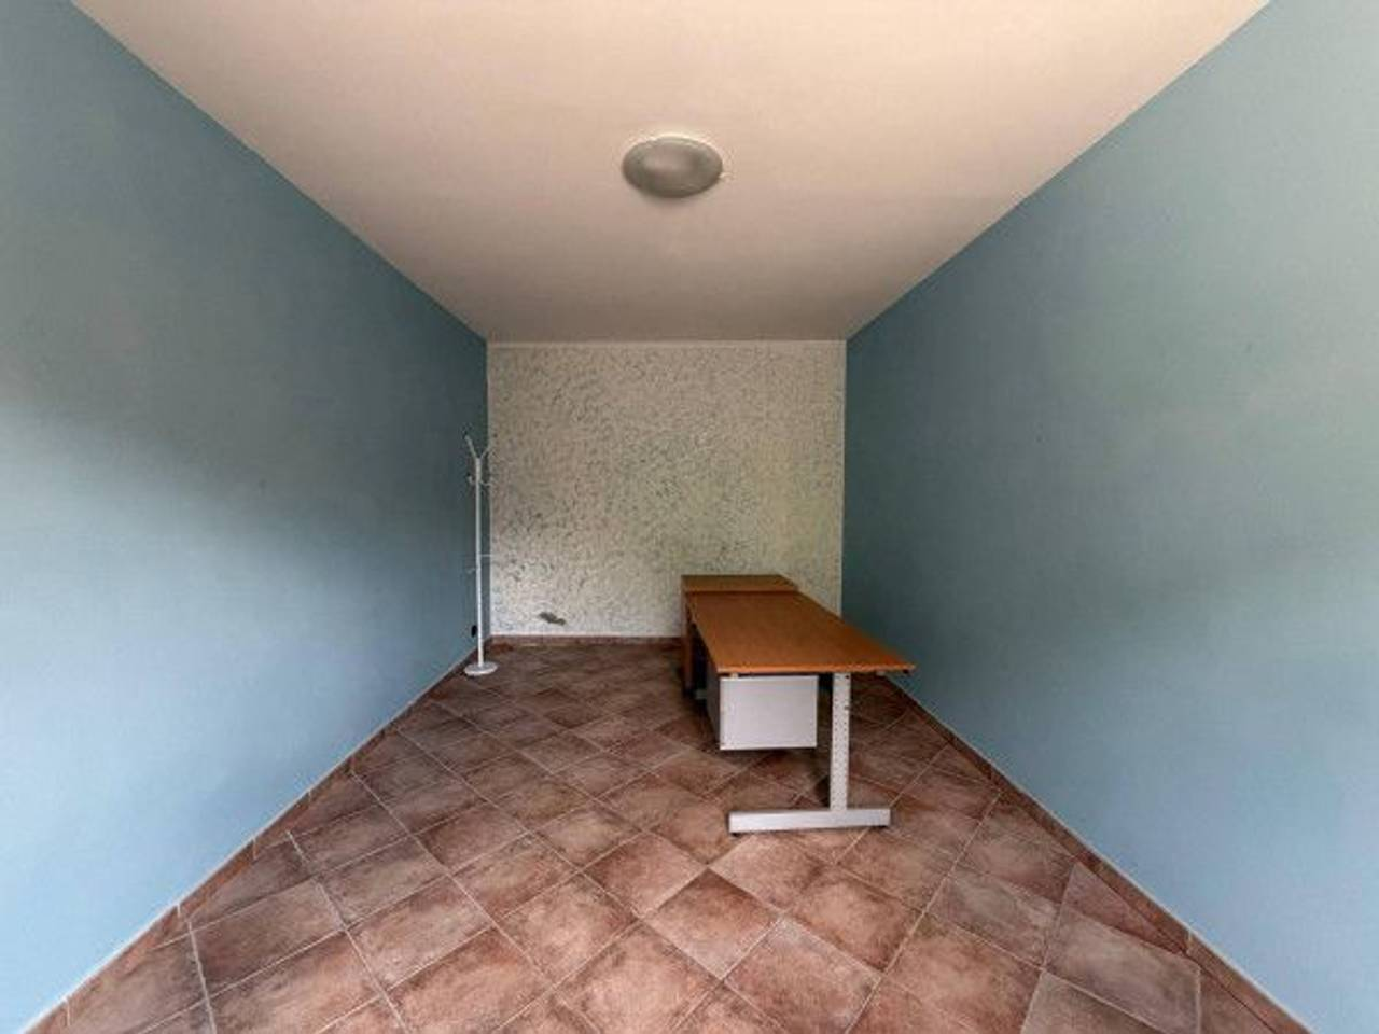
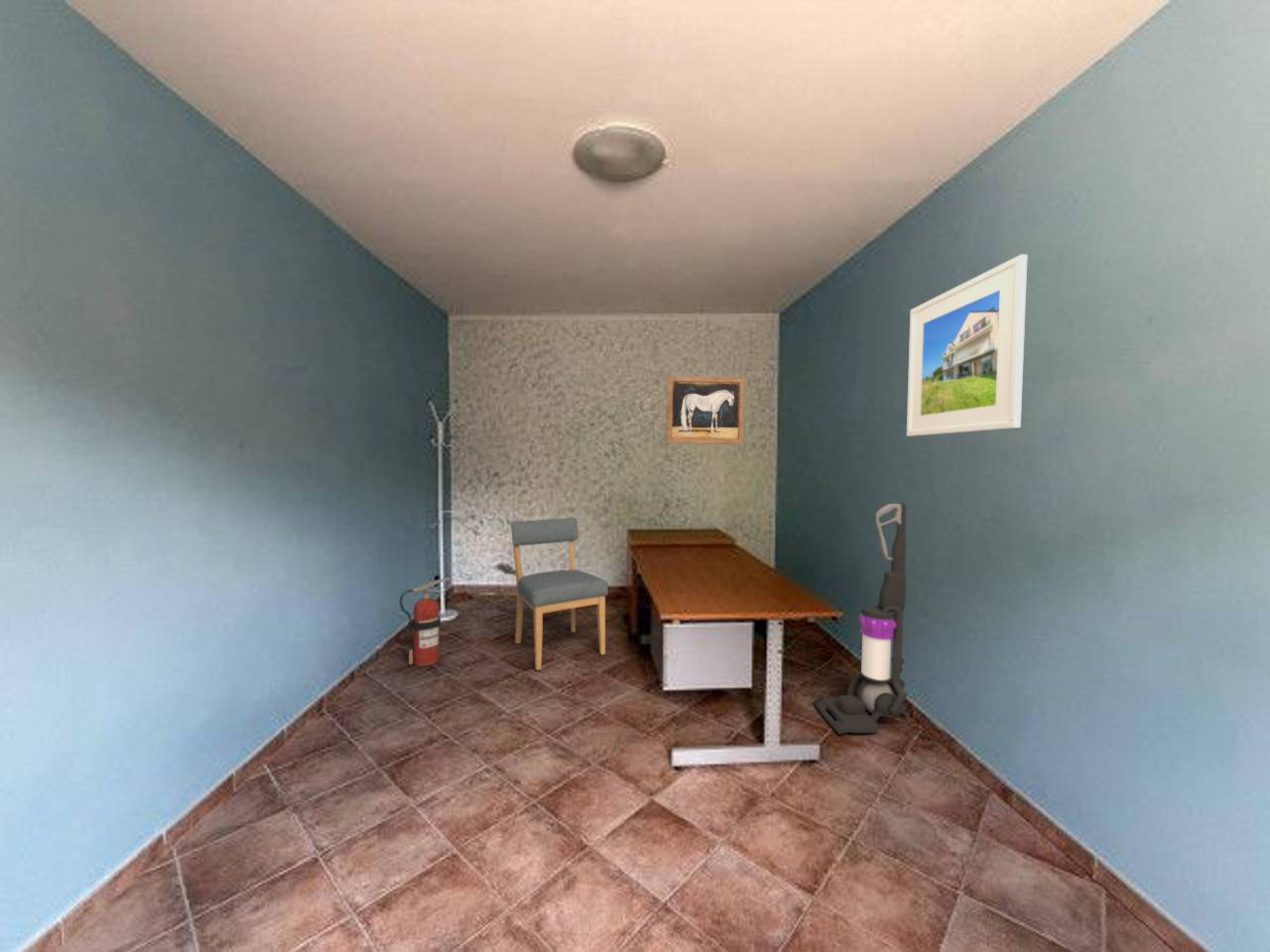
+ chair (556, 585)
+ wall art (705, 410)
+ fire extinguisher (426, 621)
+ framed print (956, 359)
+ vacuum cleaner (869, 612)
